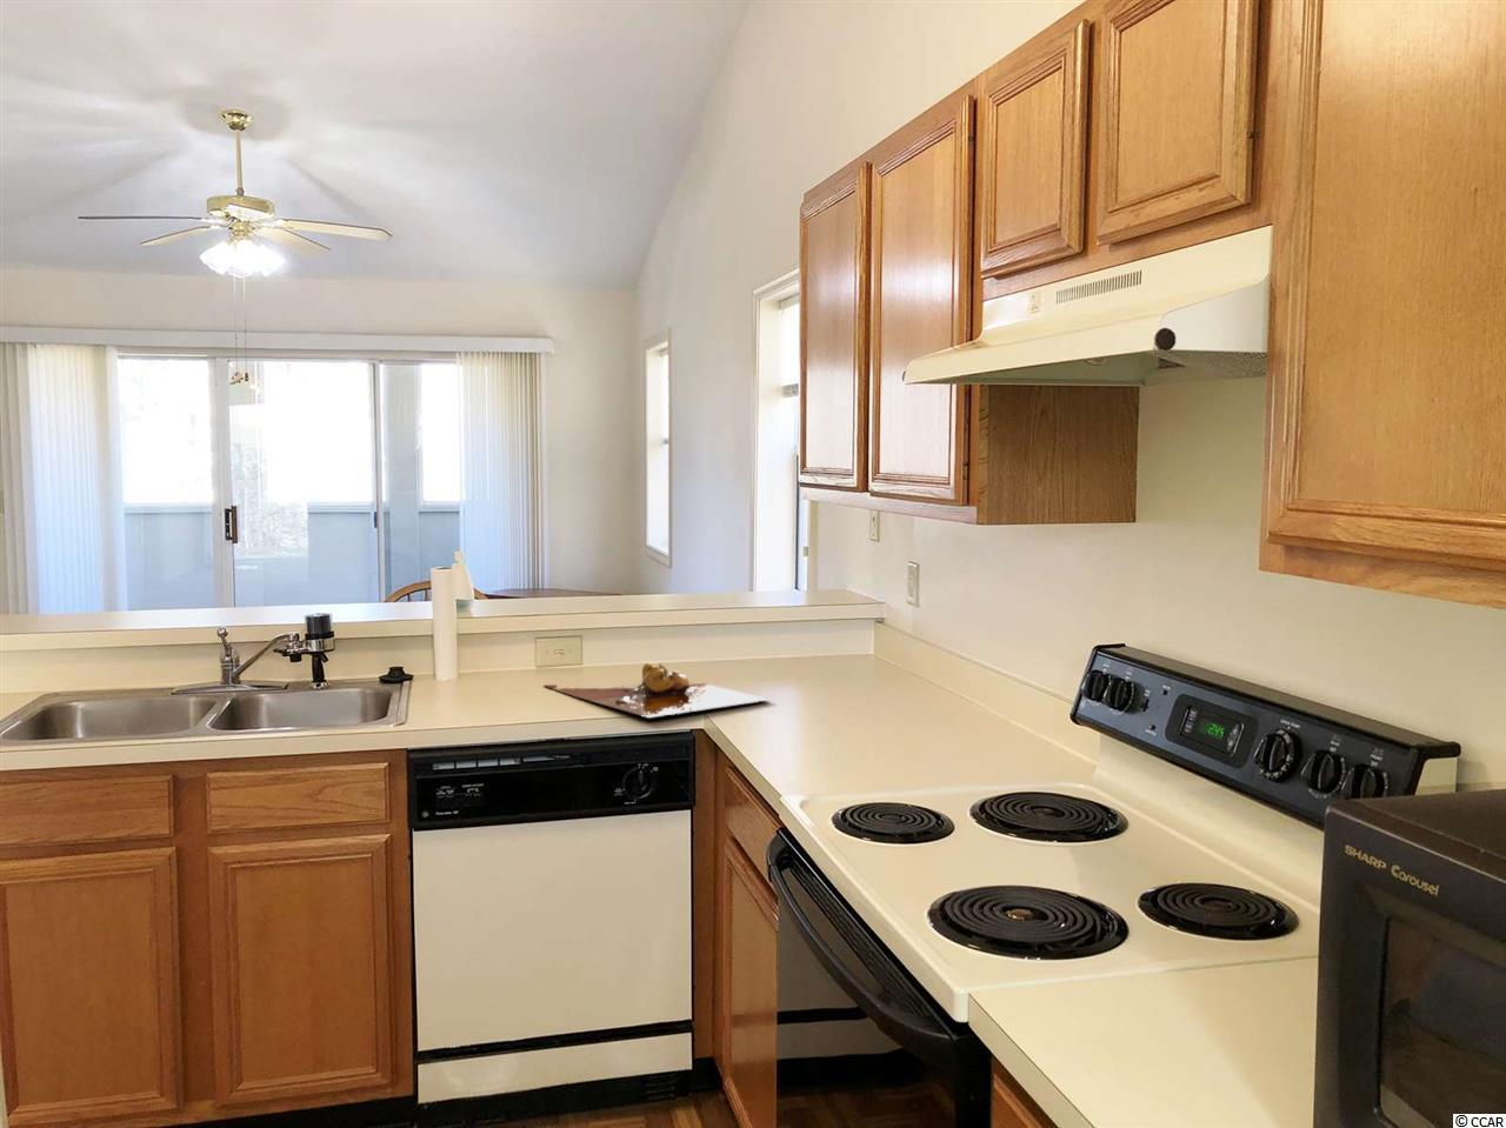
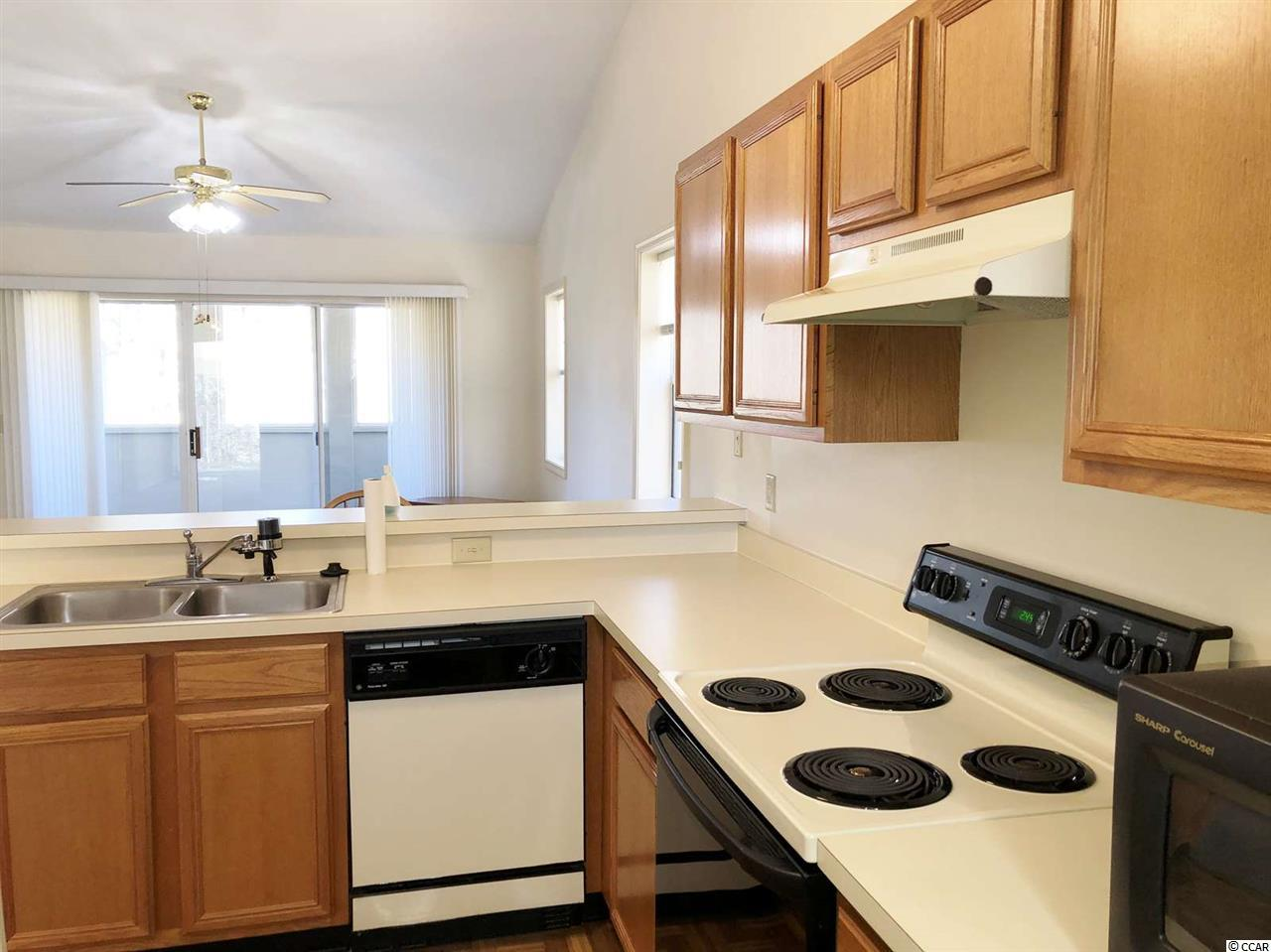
- cutting board (653, 680)
